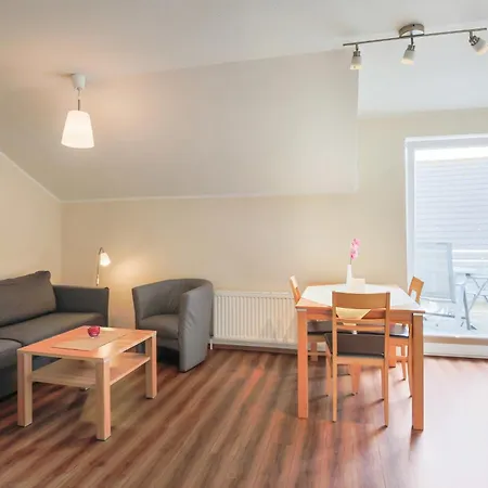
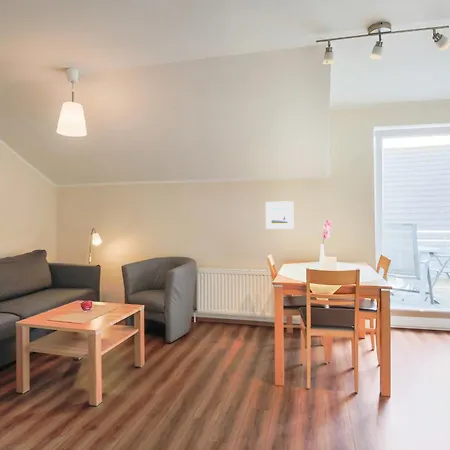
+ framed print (279, 215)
